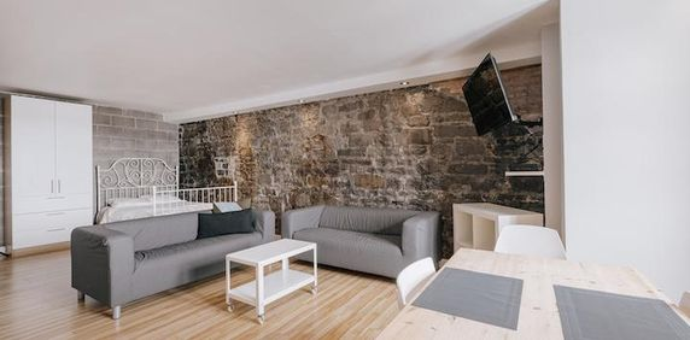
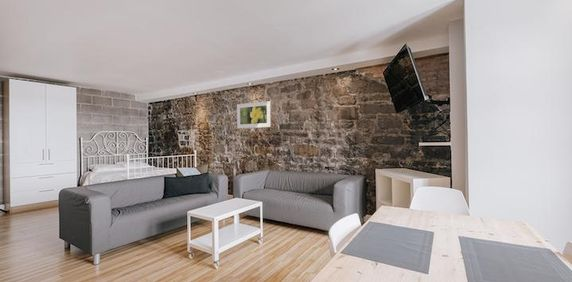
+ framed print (253, 115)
